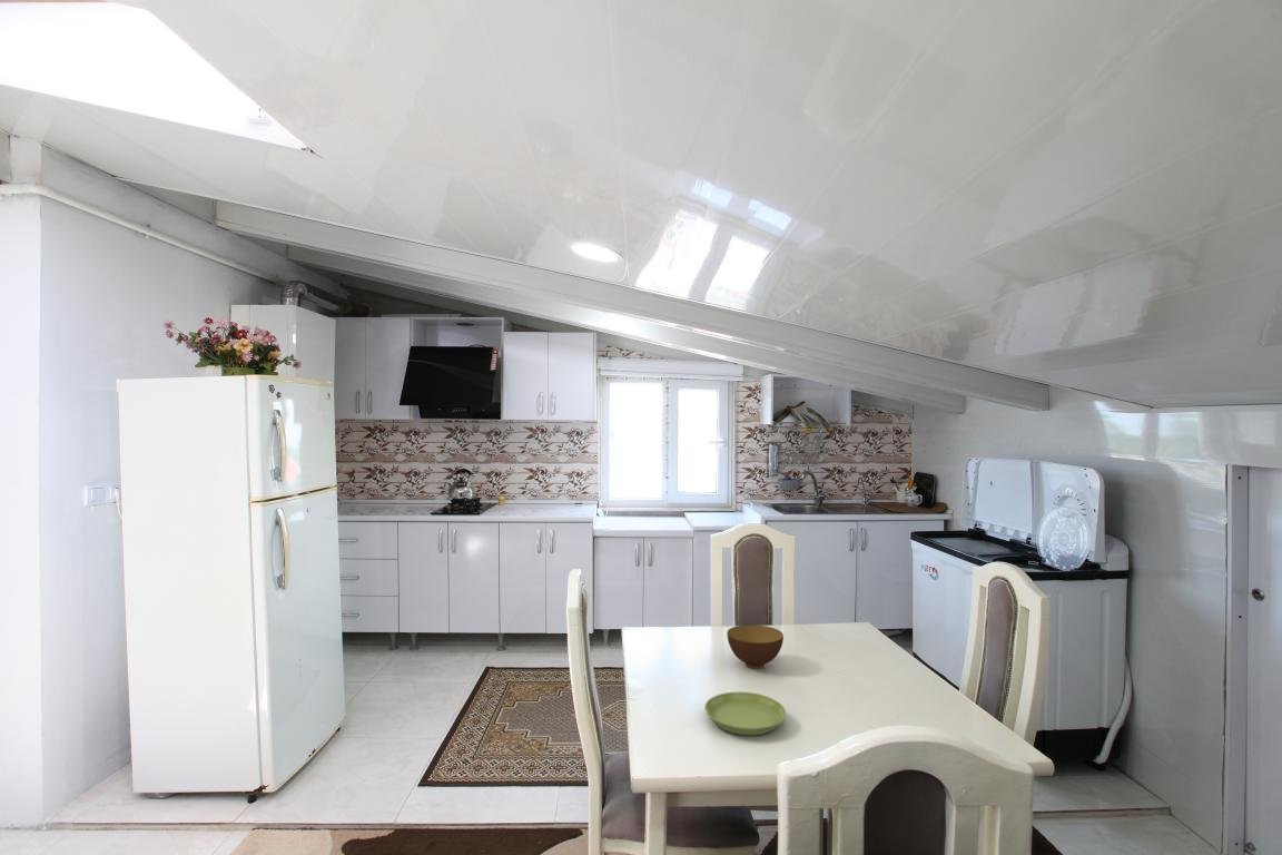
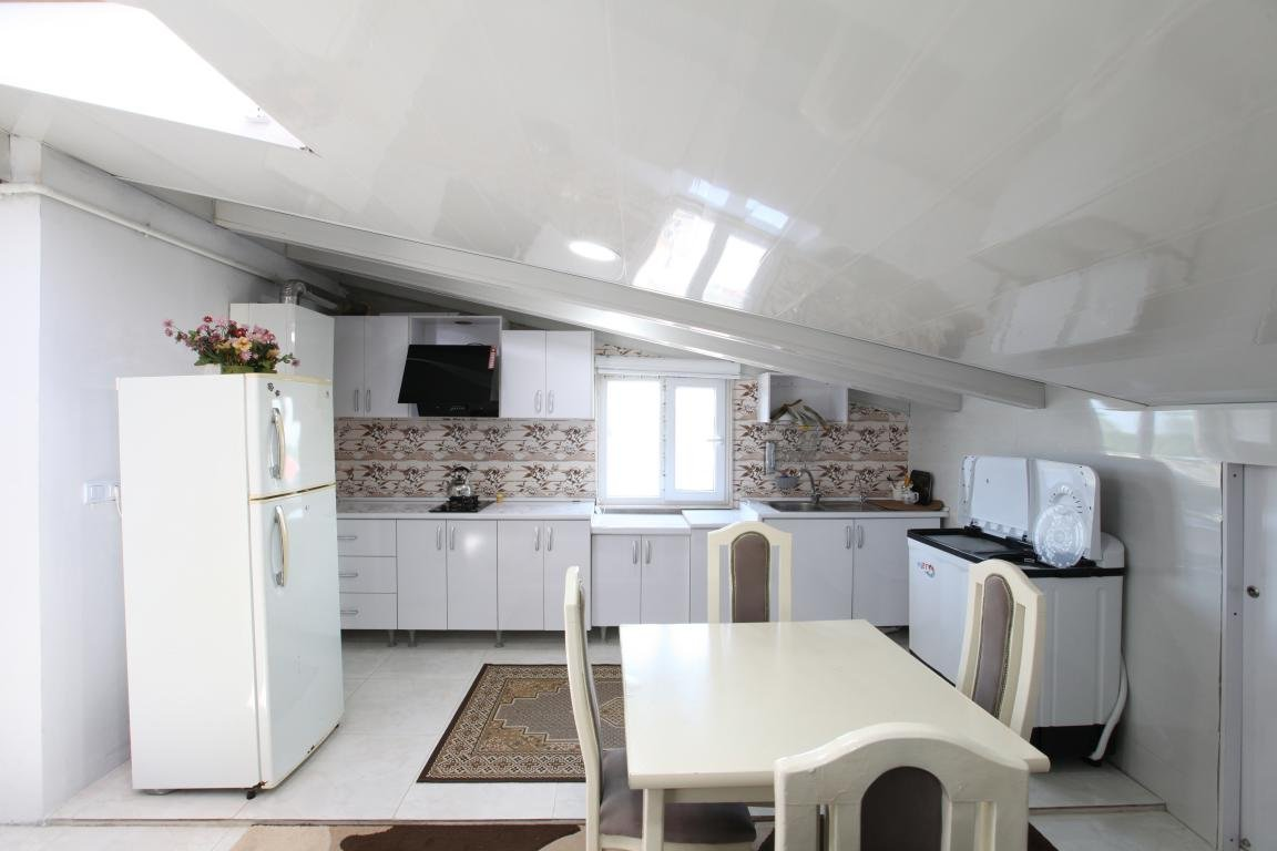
- bowl (755, 649)
- saucer (744, 714)
